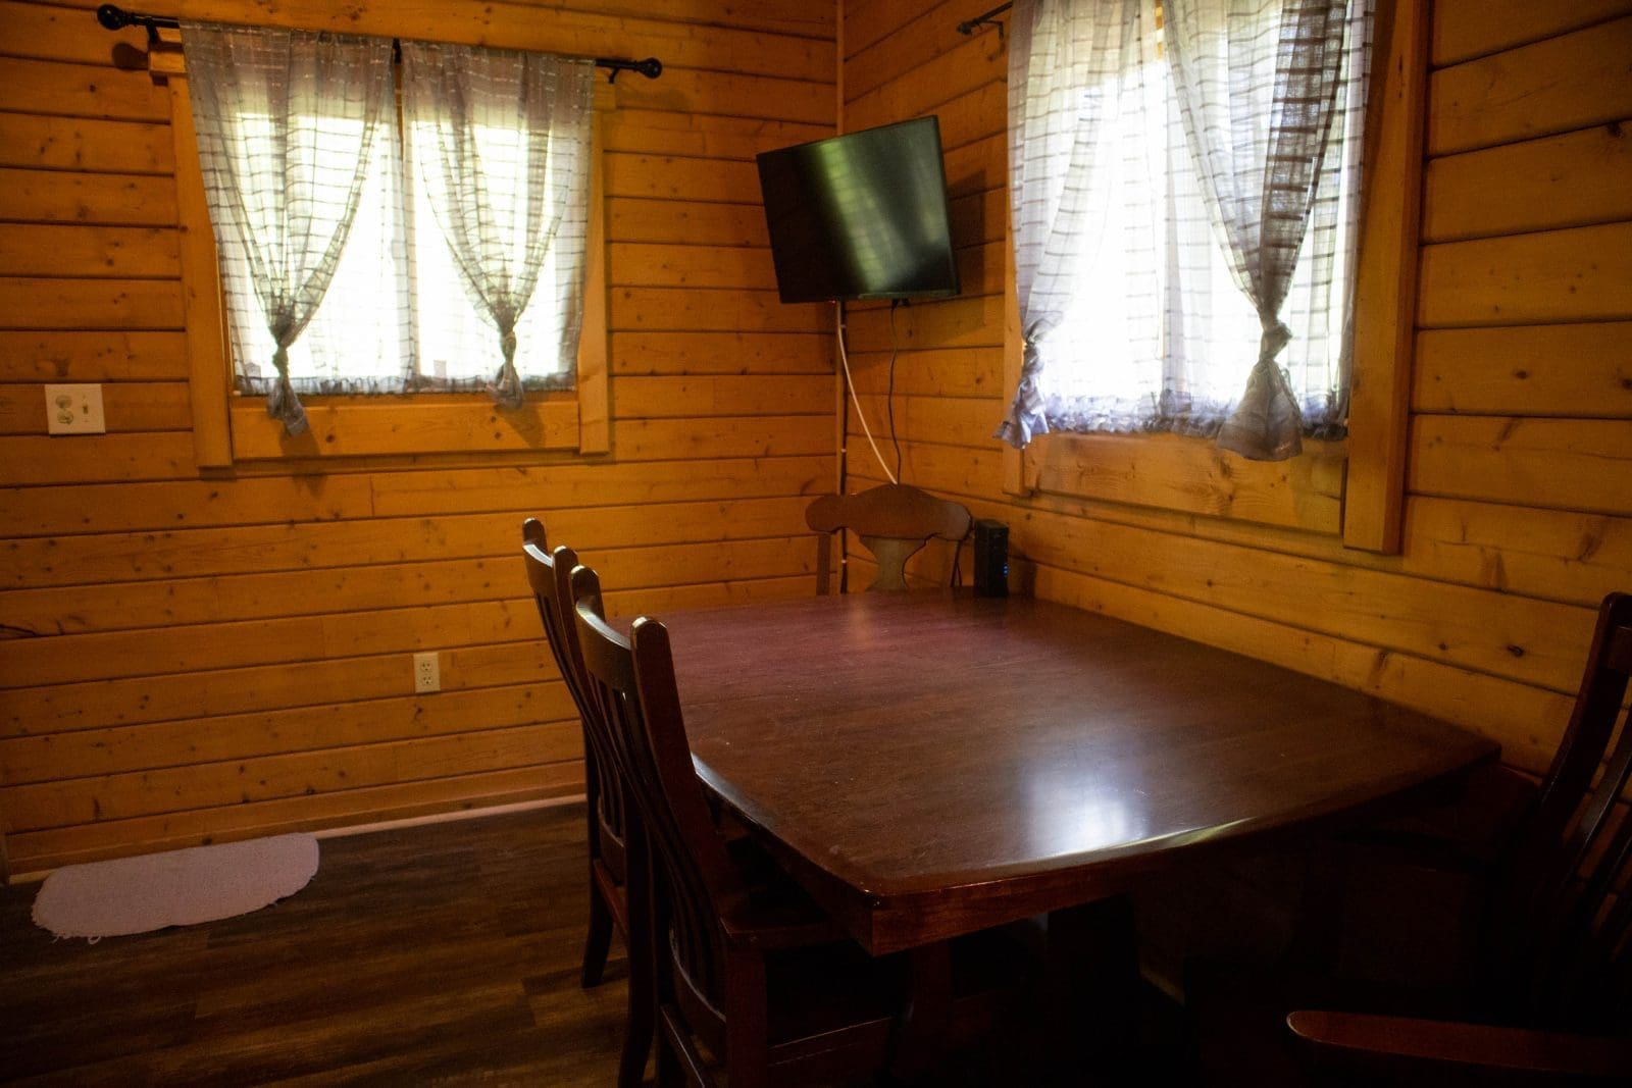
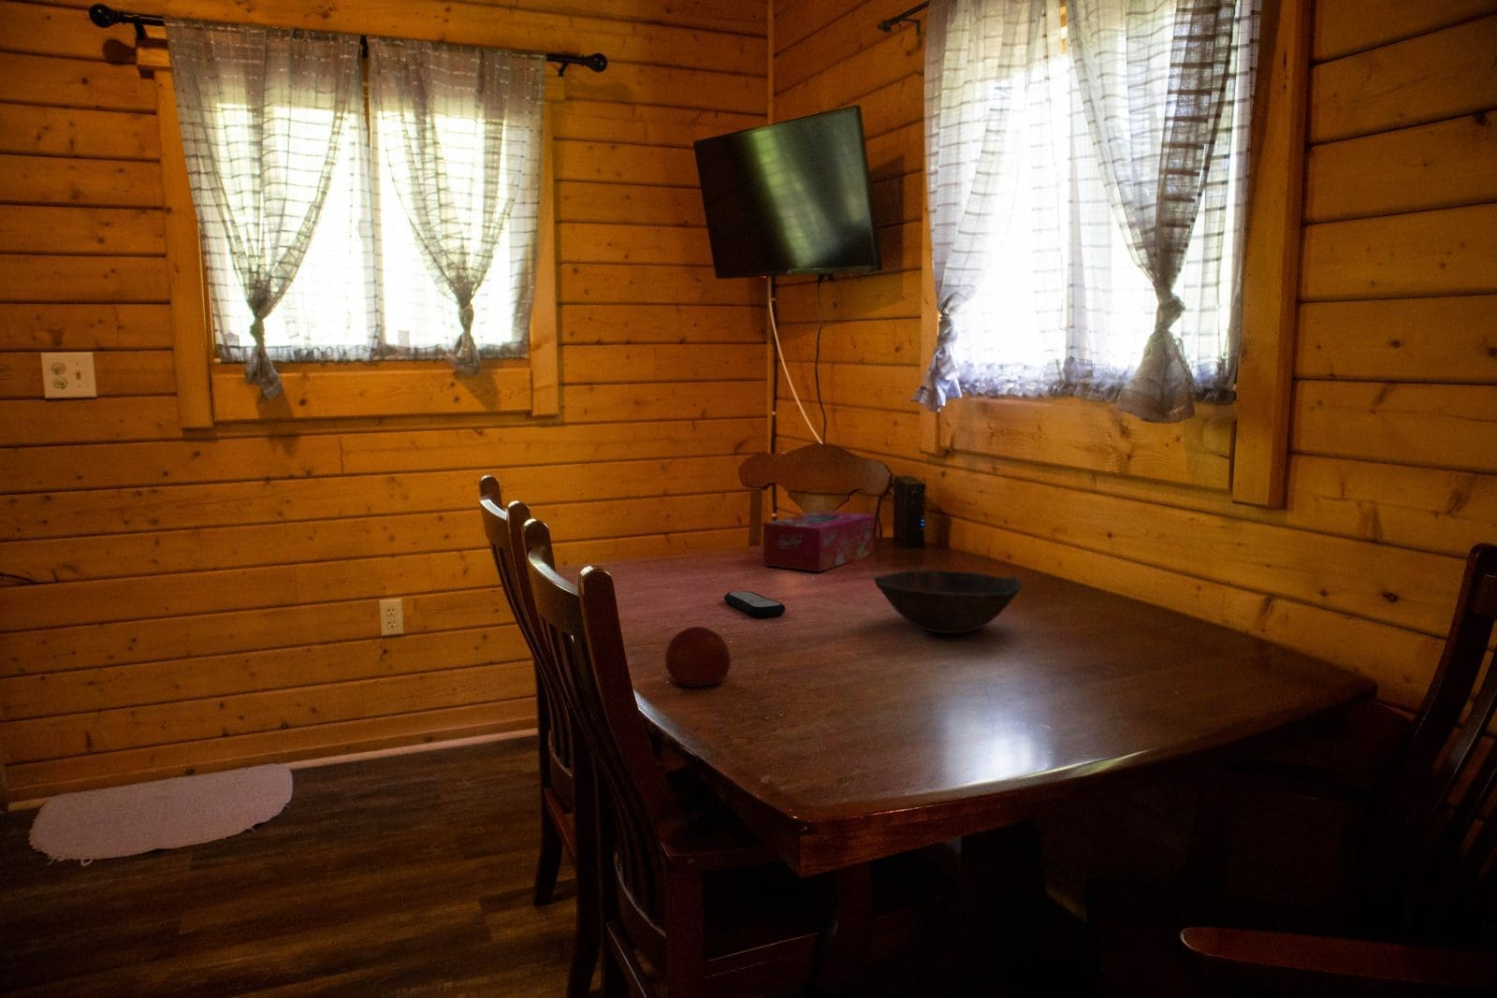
+ fruit (697, 656)
+ bowl (947, 604)
+ tissue box (820, 539)
+ remote control (752, 603)
